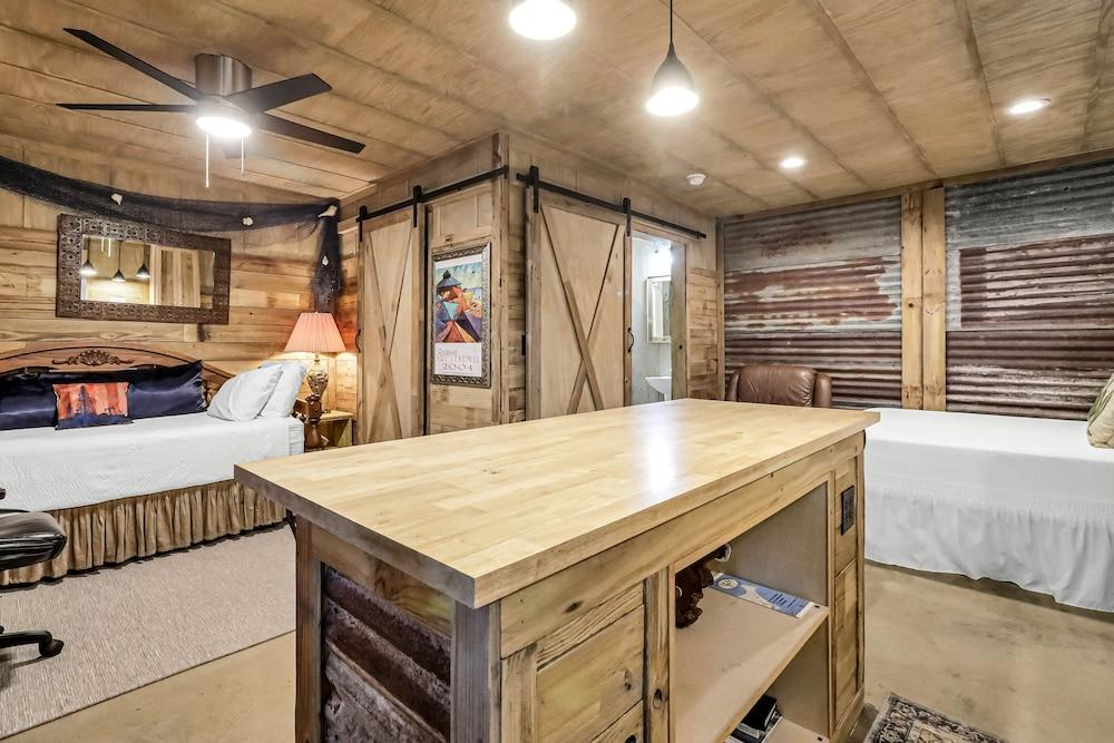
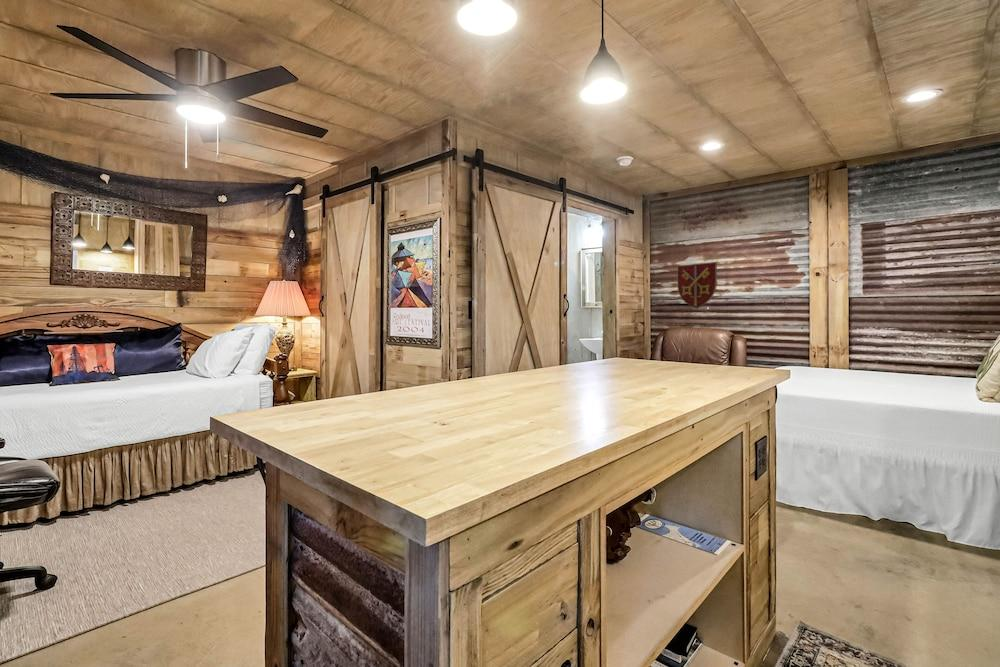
+ decorative shield (695, 286)
